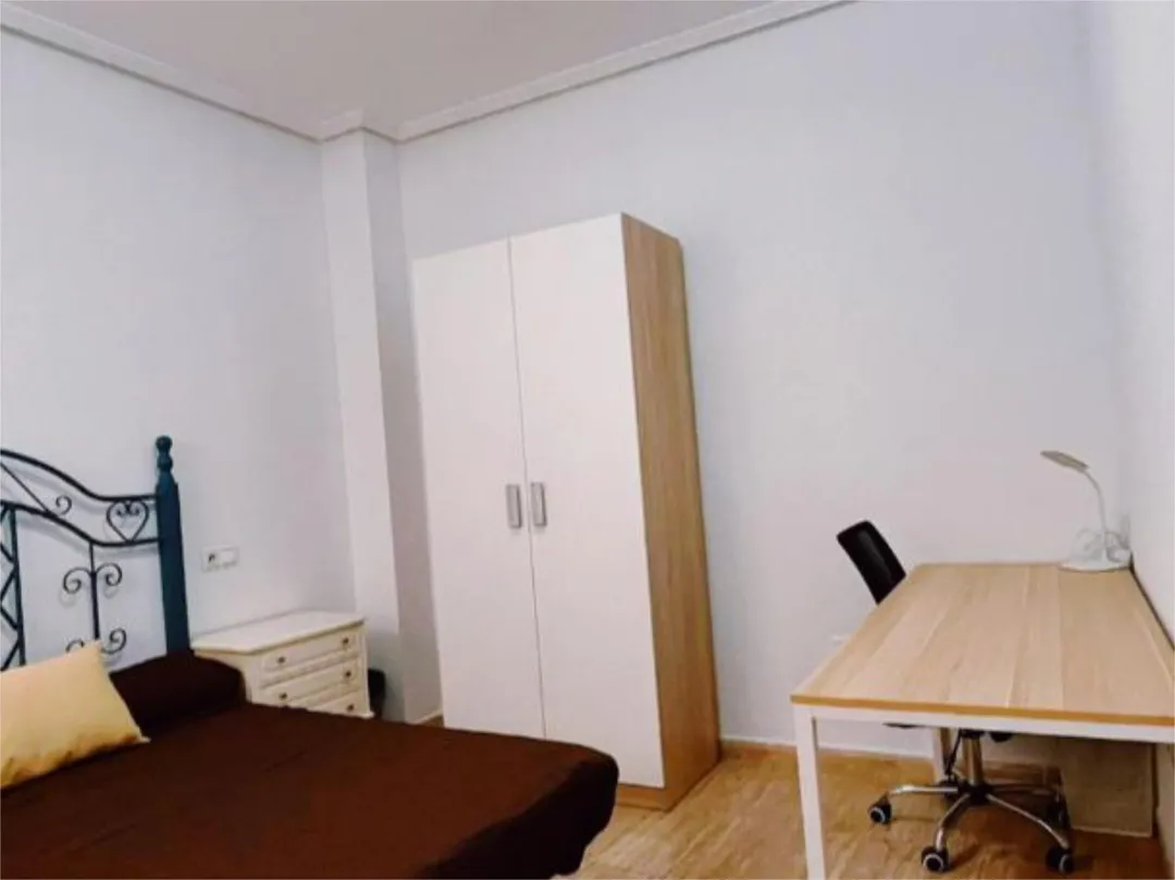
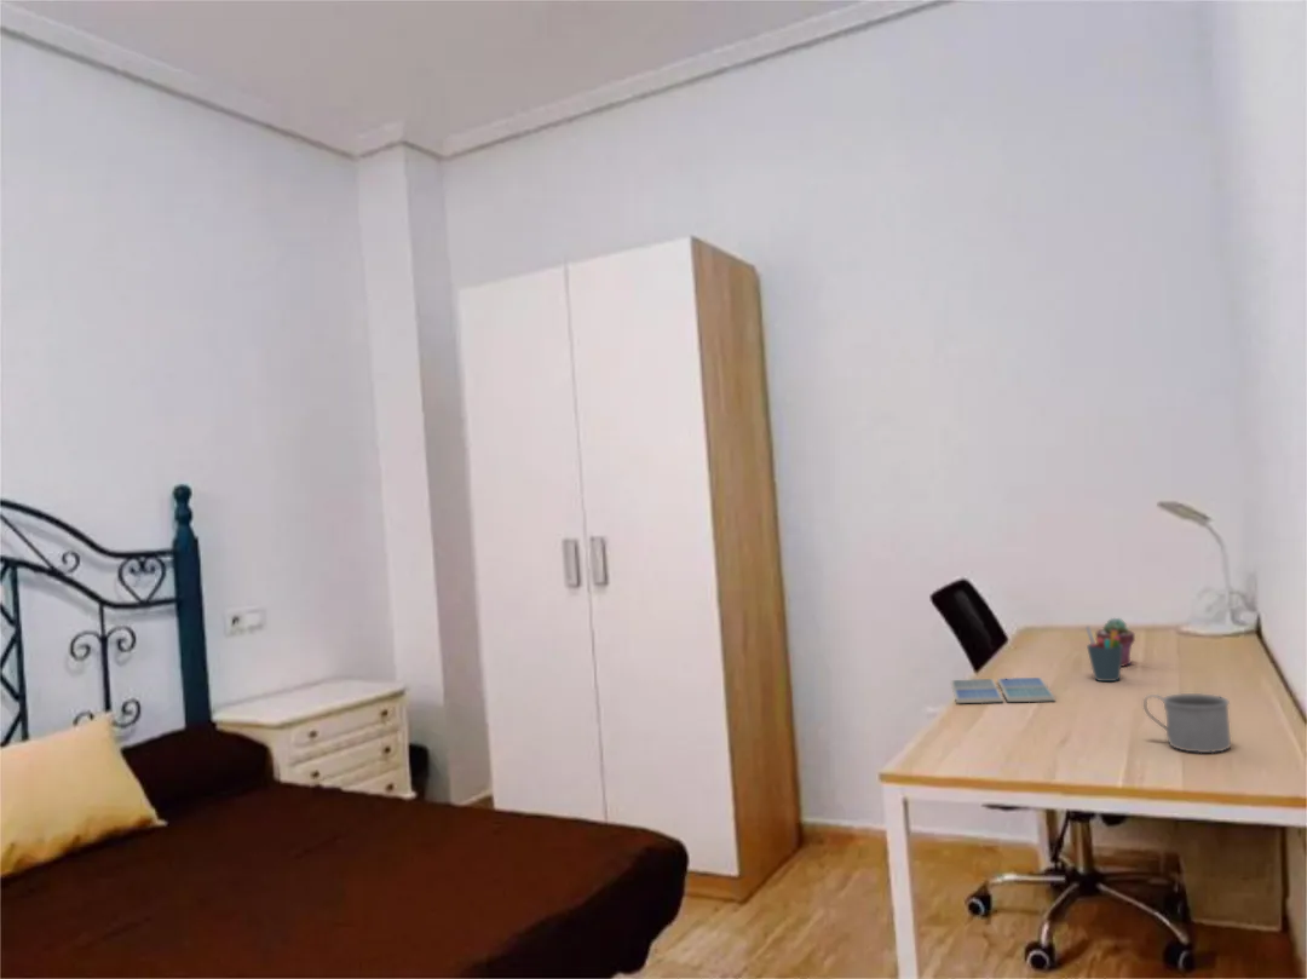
+ potted succulent (1119, 640)
+ mug (1191, 721)
+ pen holder (1105, 652)
+ drink coaster (1001, 689)
